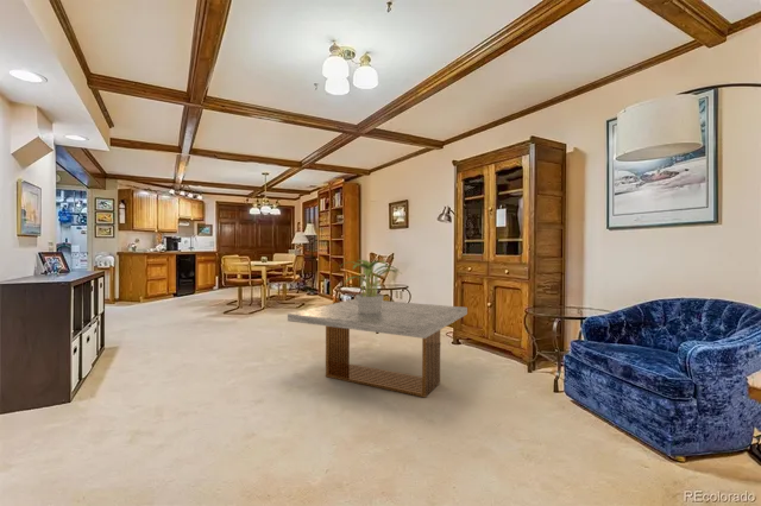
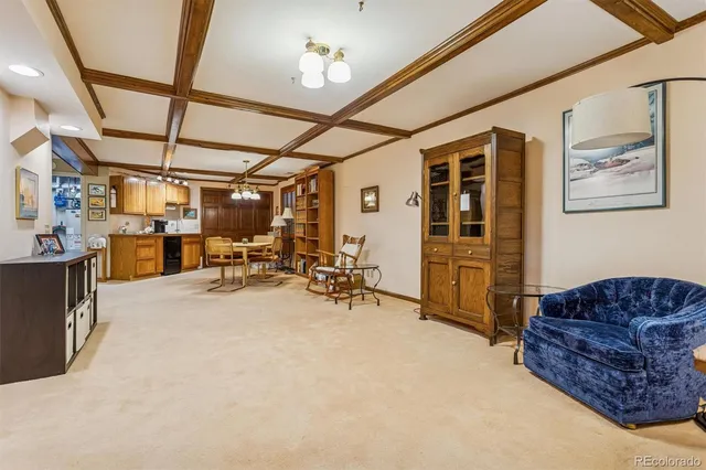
- coffee table (383, 333)
- potted plant (370, 285)
